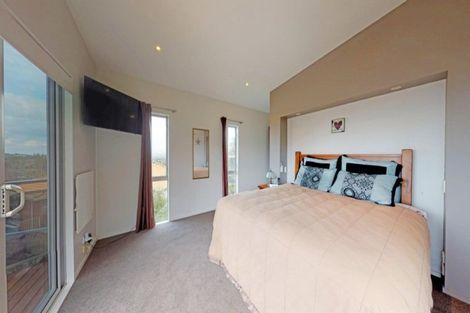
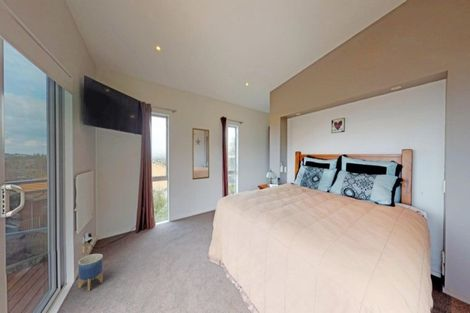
+ planter (90, 271)
